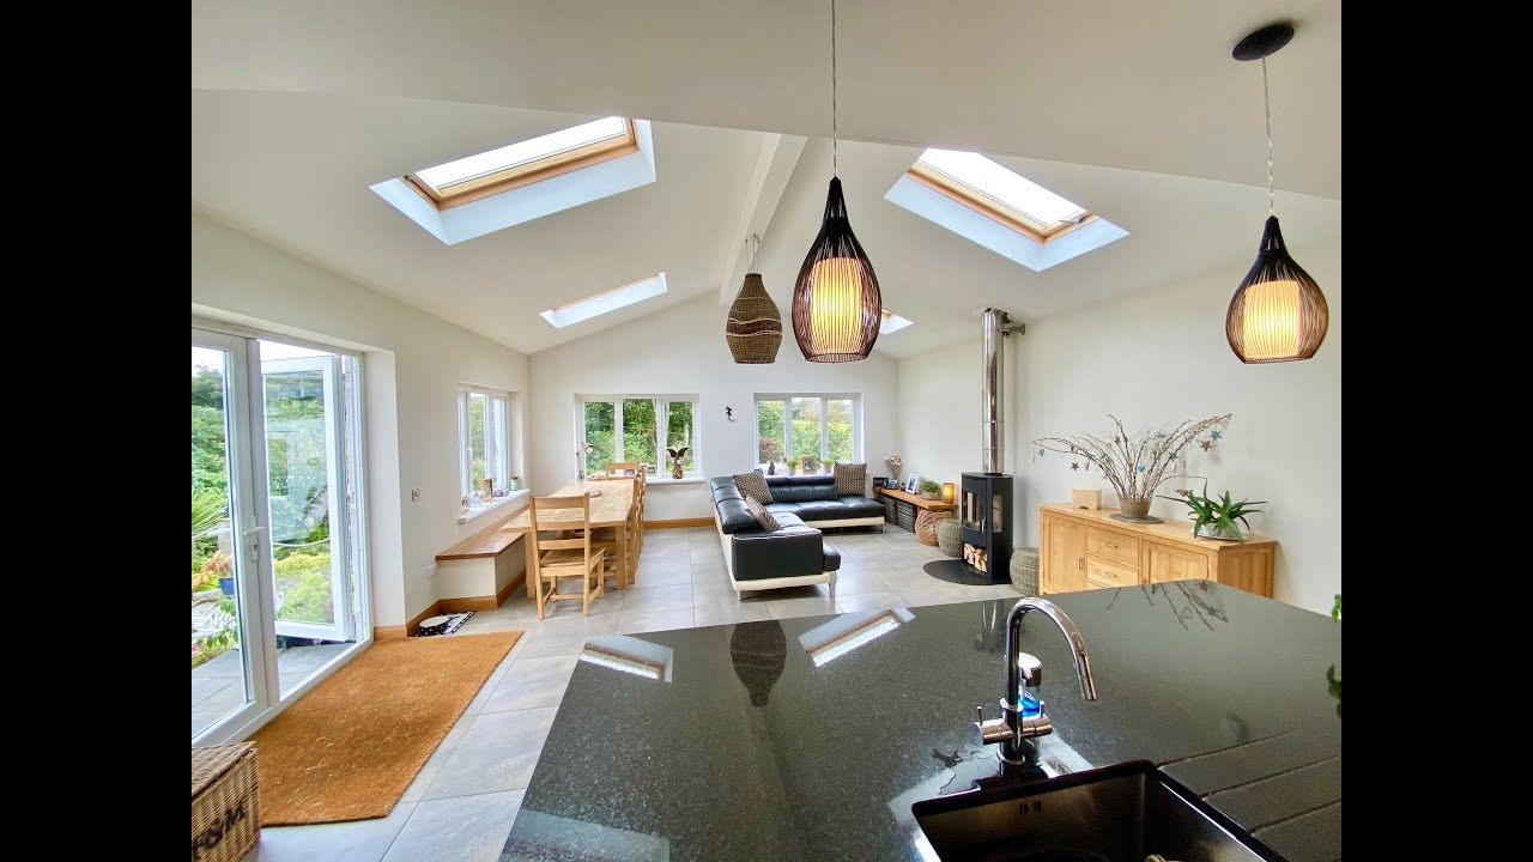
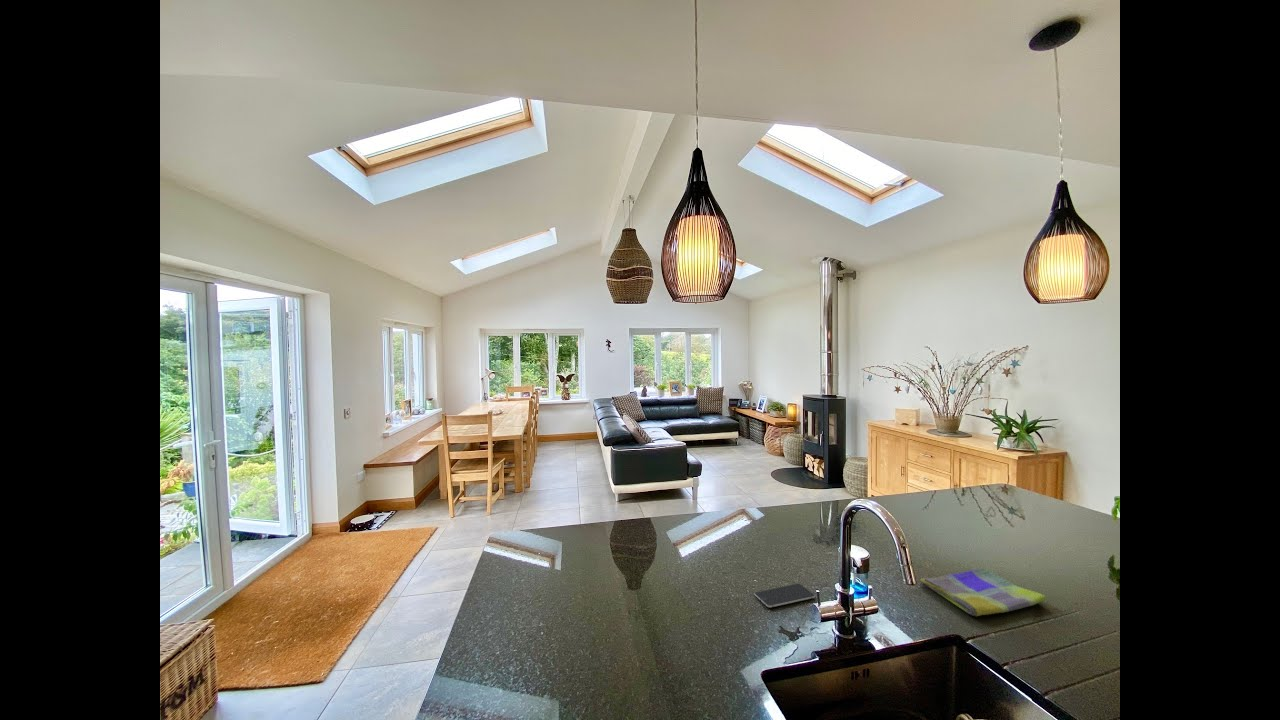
+ smartphone (784, 595)
+ dish towel (980, 590)
